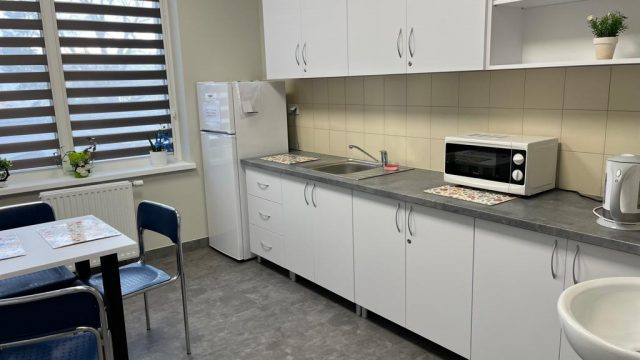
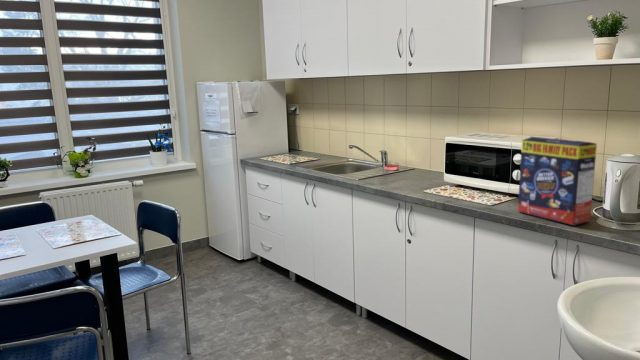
+ cereal box (554, 178)
